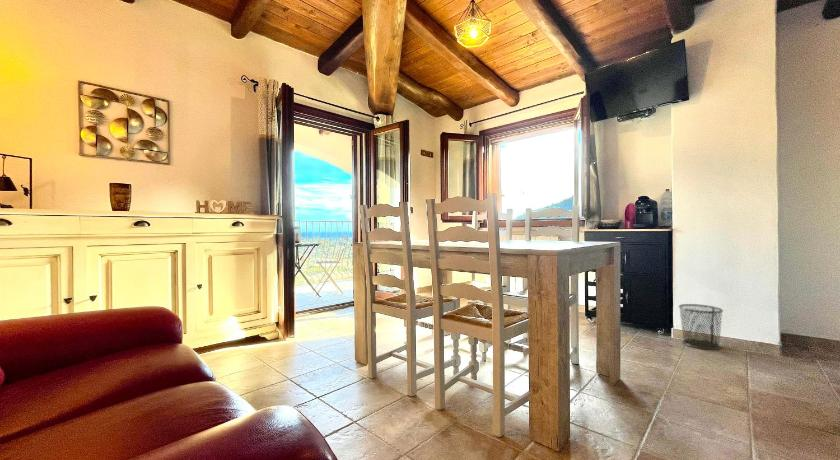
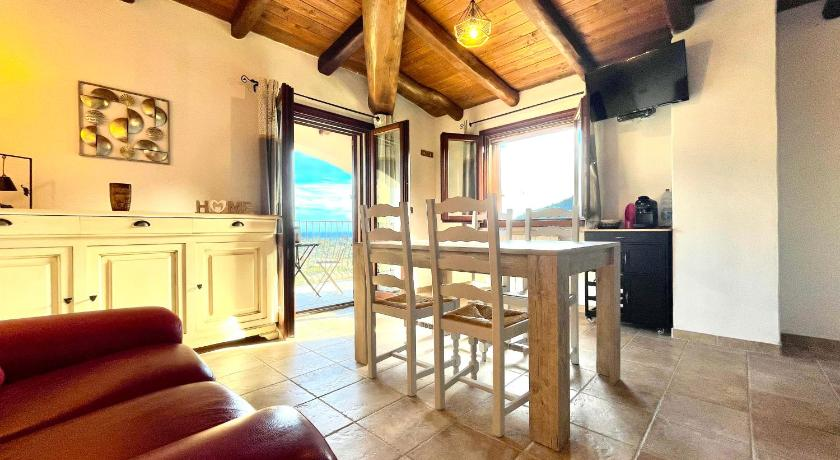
- waste bin (700, 326)
